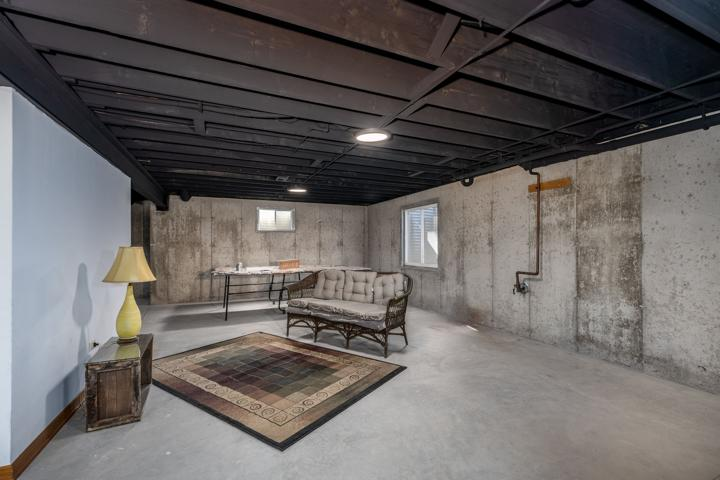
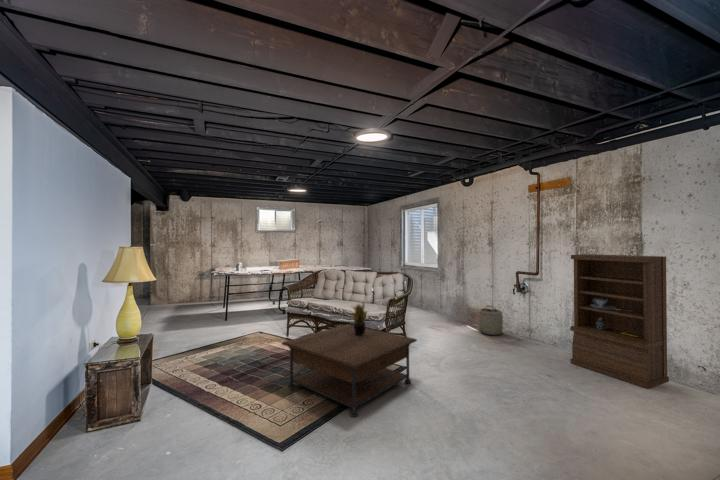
+ bookshelf (615, 313)
+ coffee table (350, 362)
+ potted plant (358, 316)
+ basket (491, 319)
